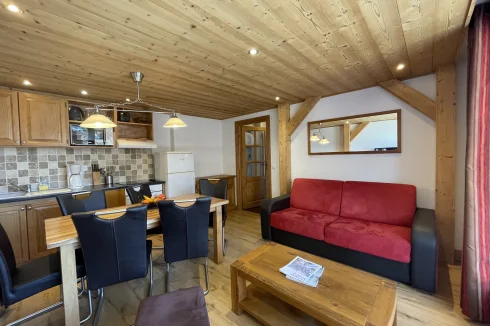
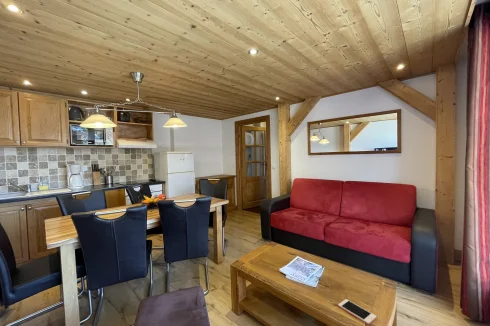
+ cell phone (356, 310)
